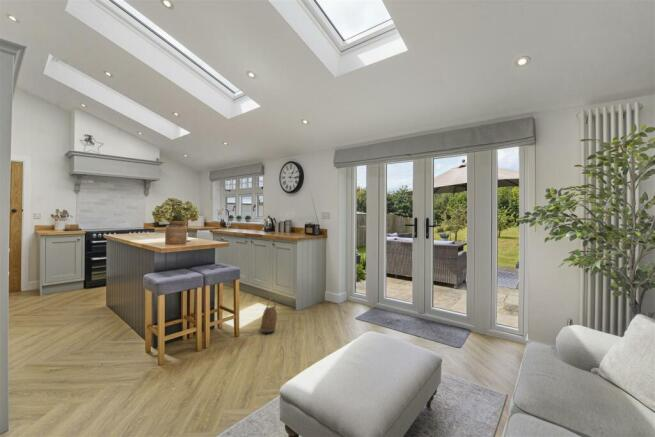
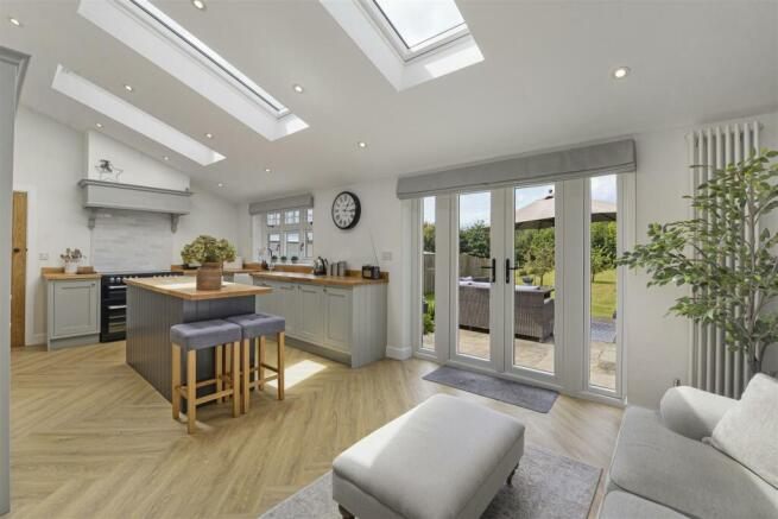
- basket (268, 314)
